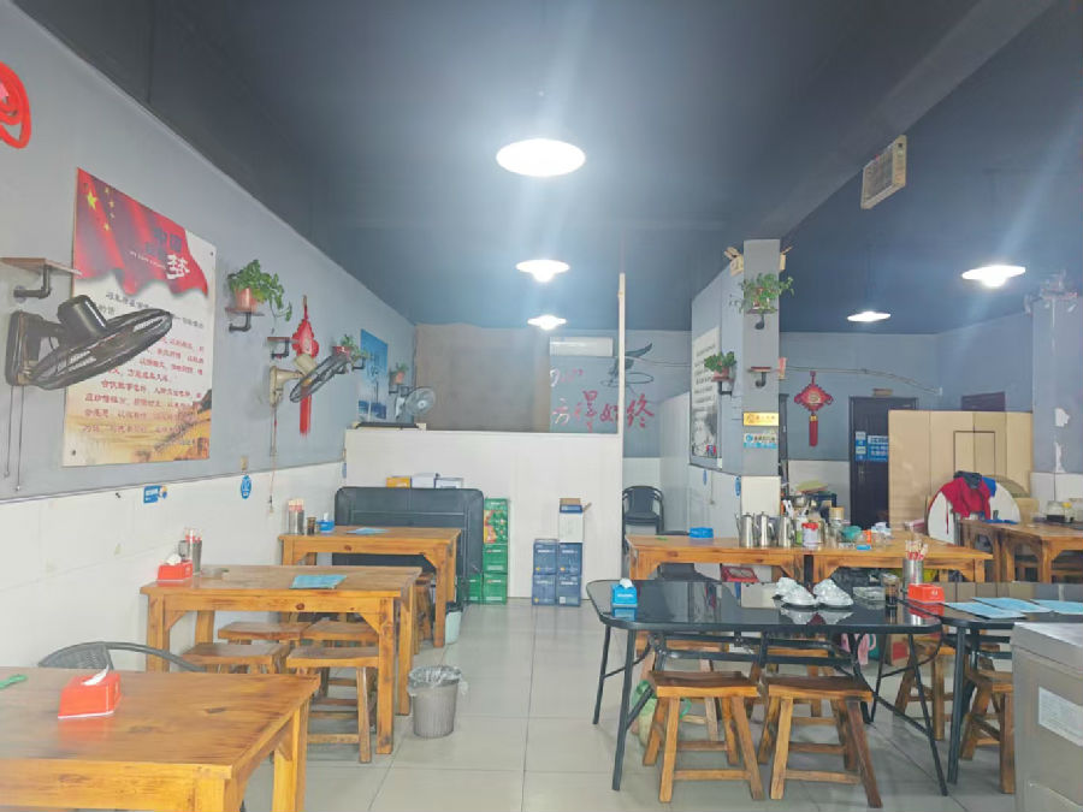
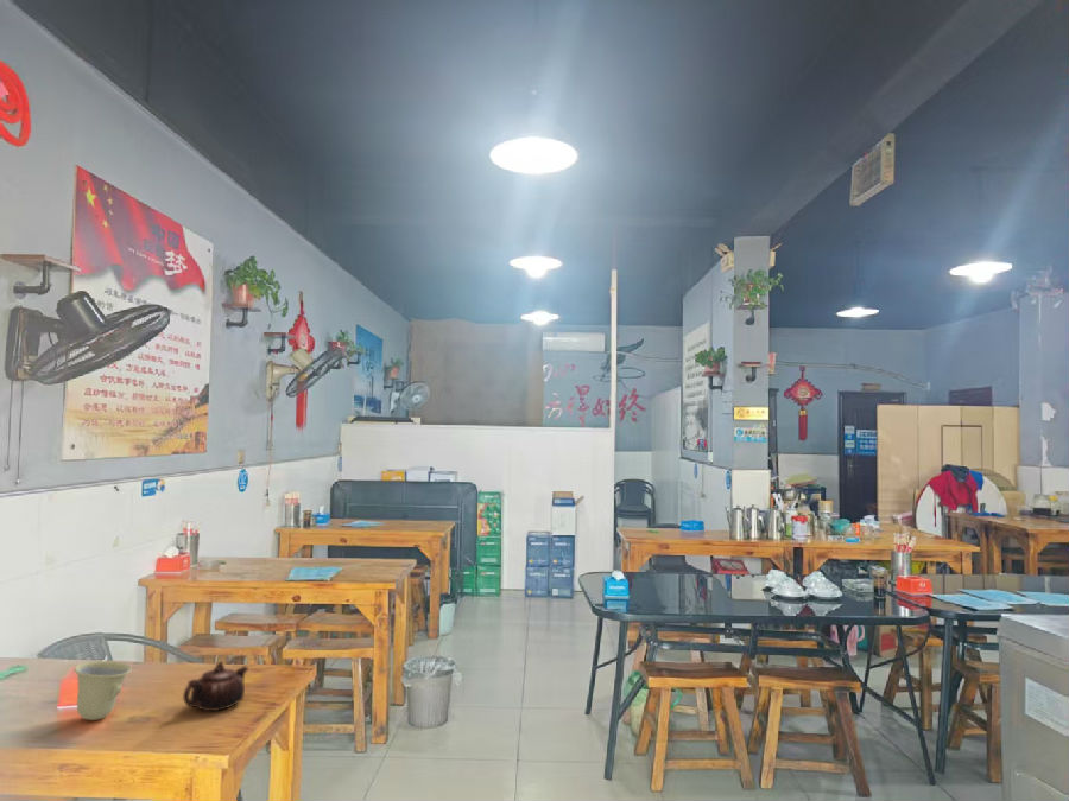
+ teapot (216, 684)
+ cup (101, 691)
